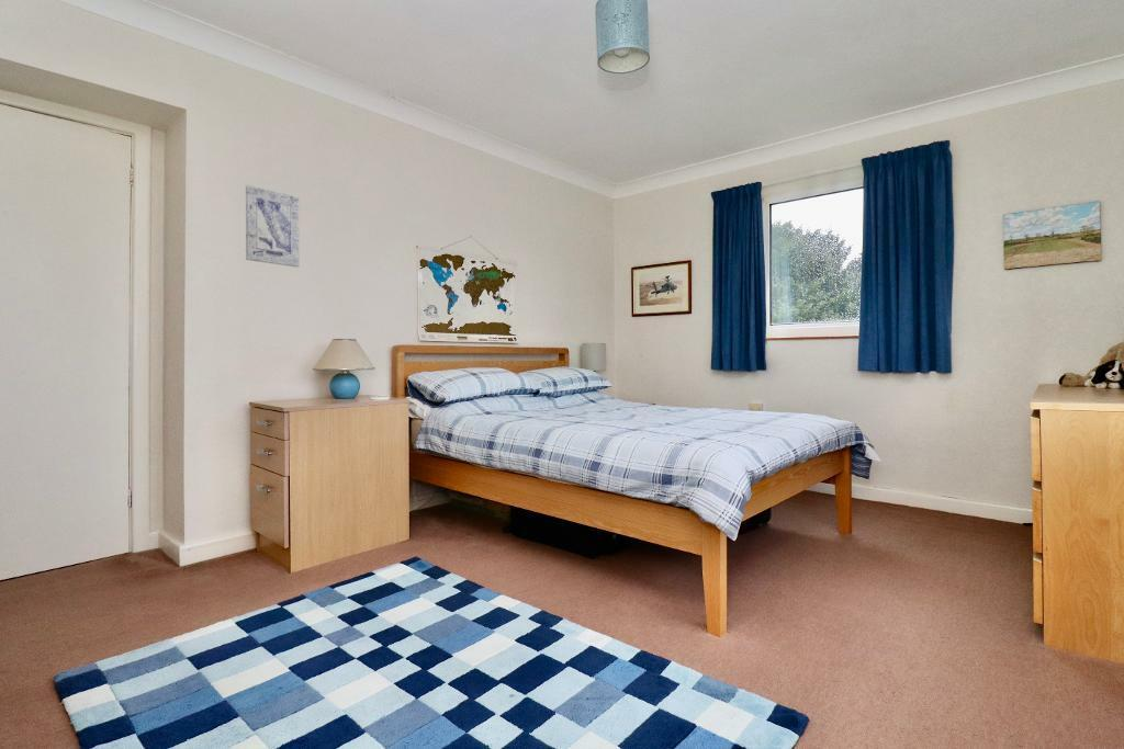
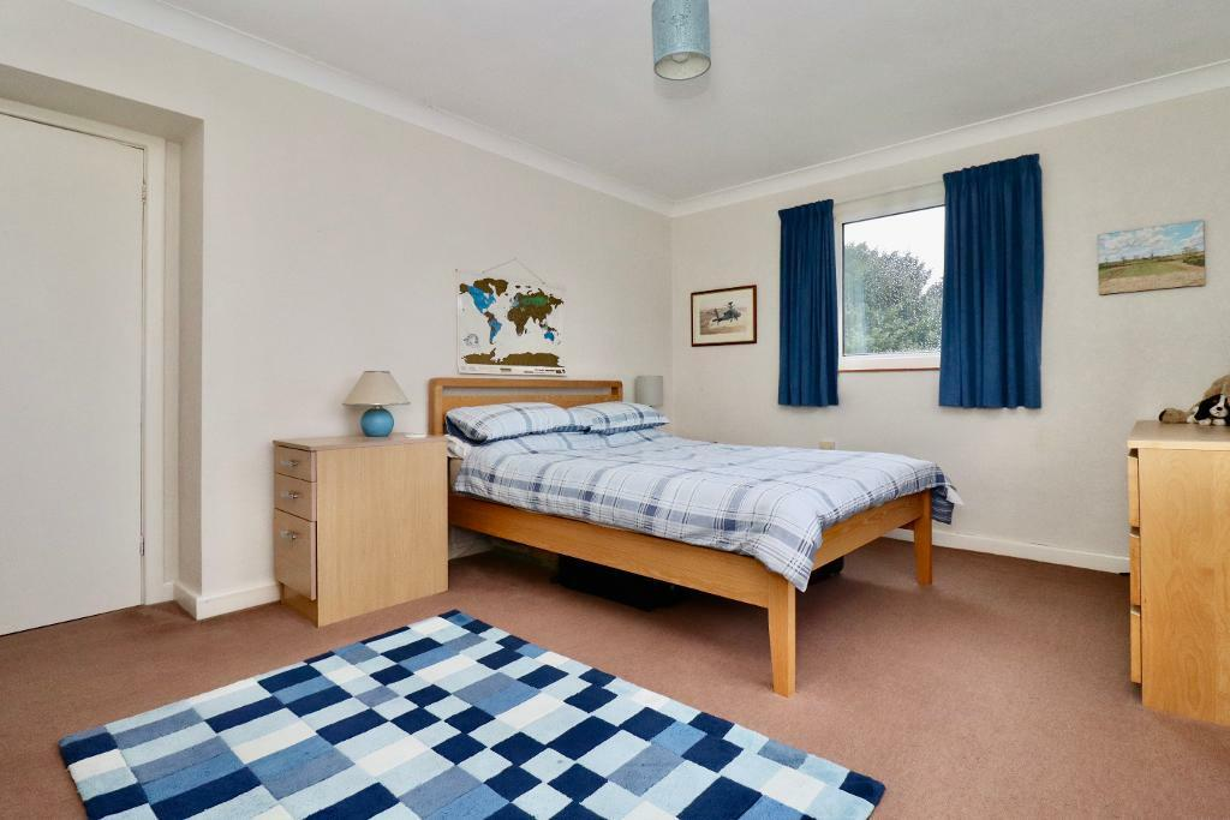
- wall art (273, 227)
